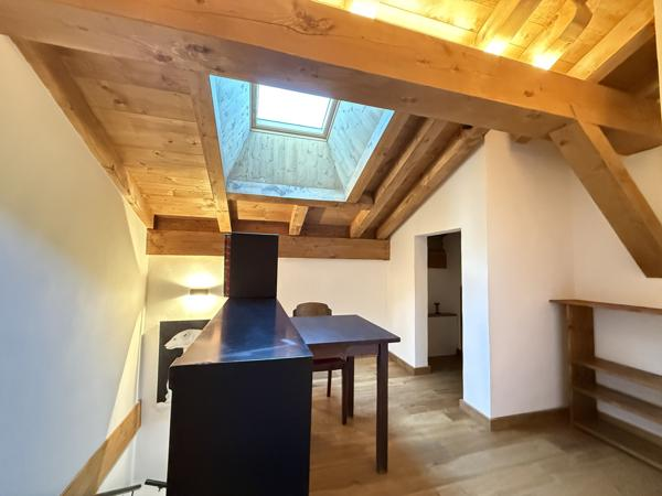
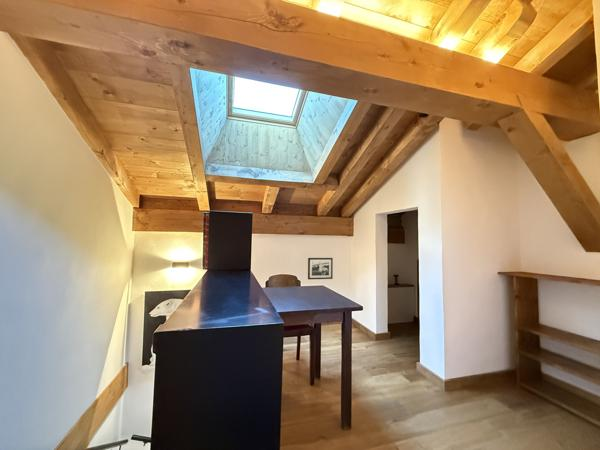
+ picture frame (320, 268)
